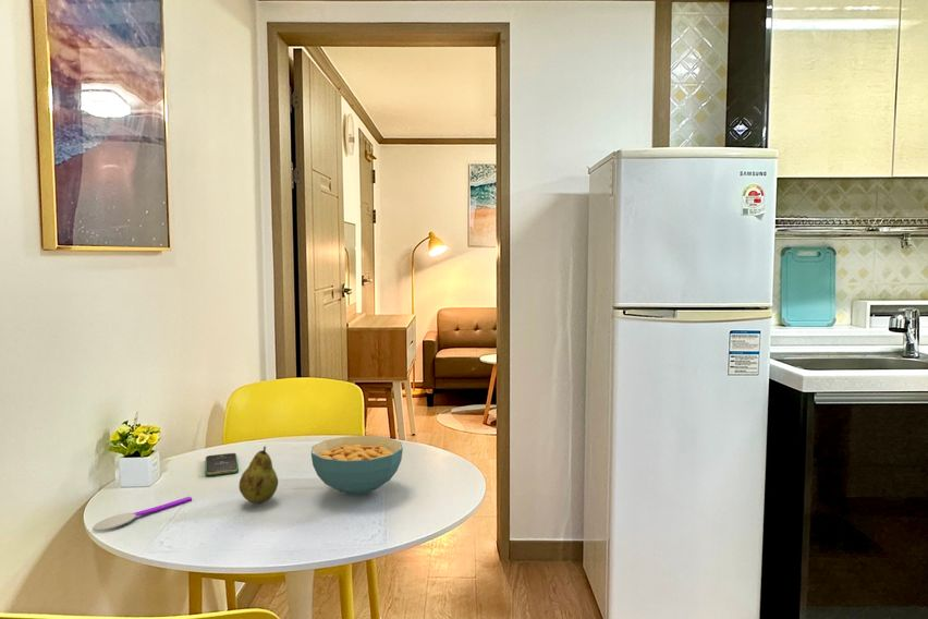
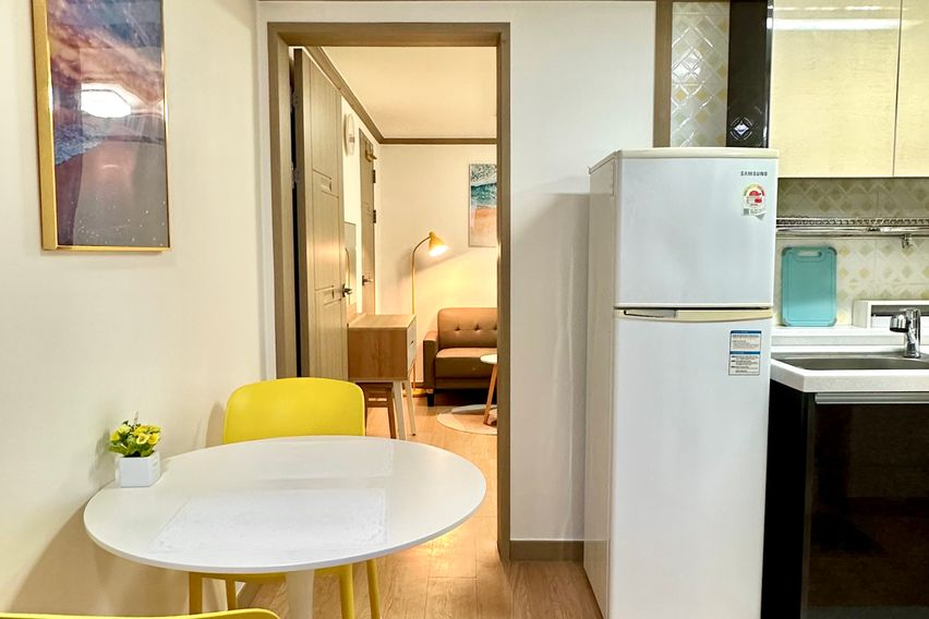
- smartphone (221, 463)
- spoon (145, 511)
- fruit (257, 473)
- cereal bowl (357, 469)
